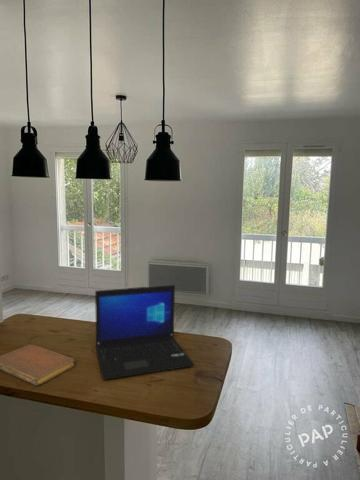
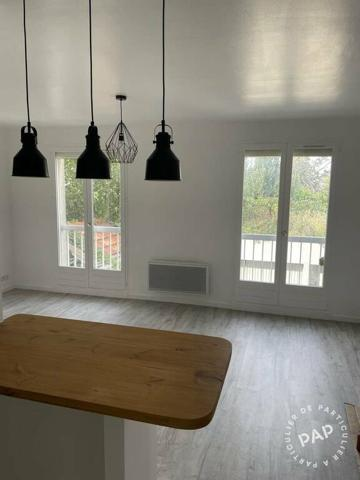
- laptop (142, 327)
- notebook (33, 363)
